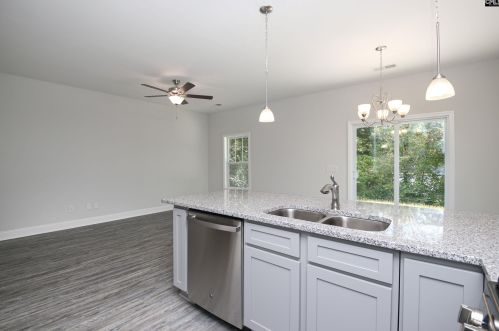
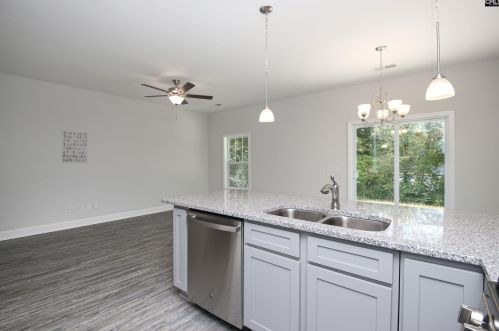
+ wall art (75, 147)
